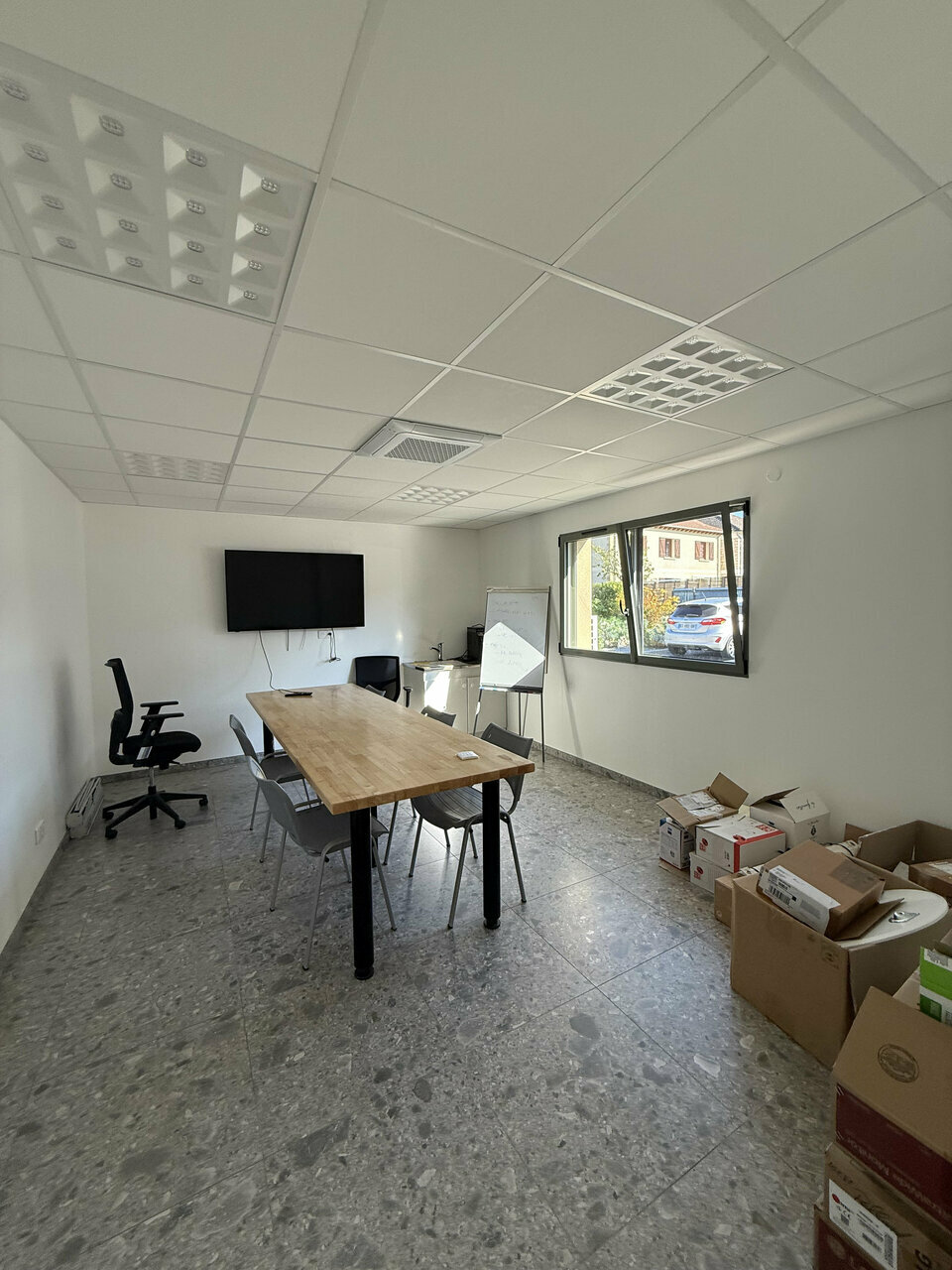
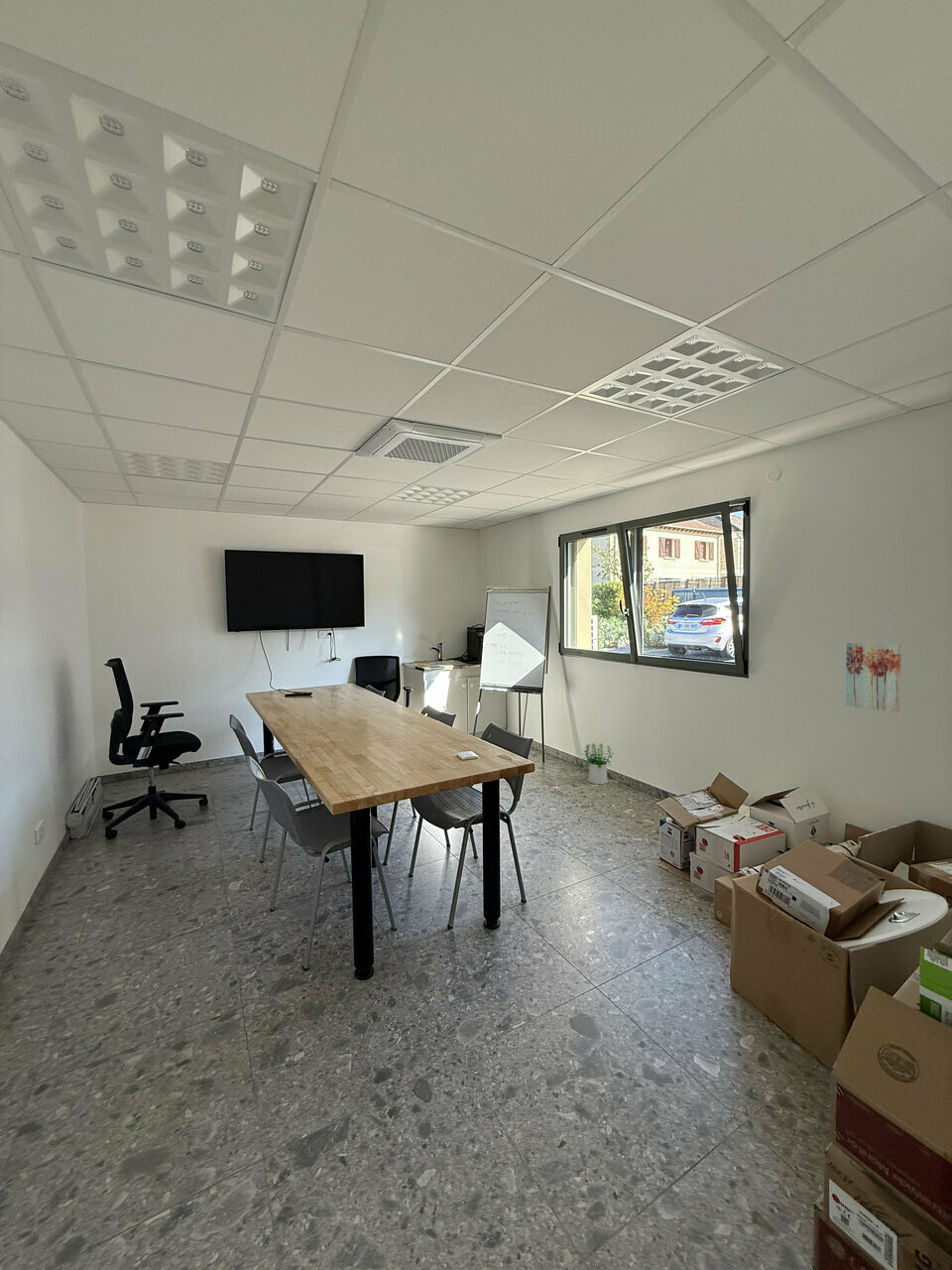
+ potted plant (596, 761)
+ wall art (872, 676)
